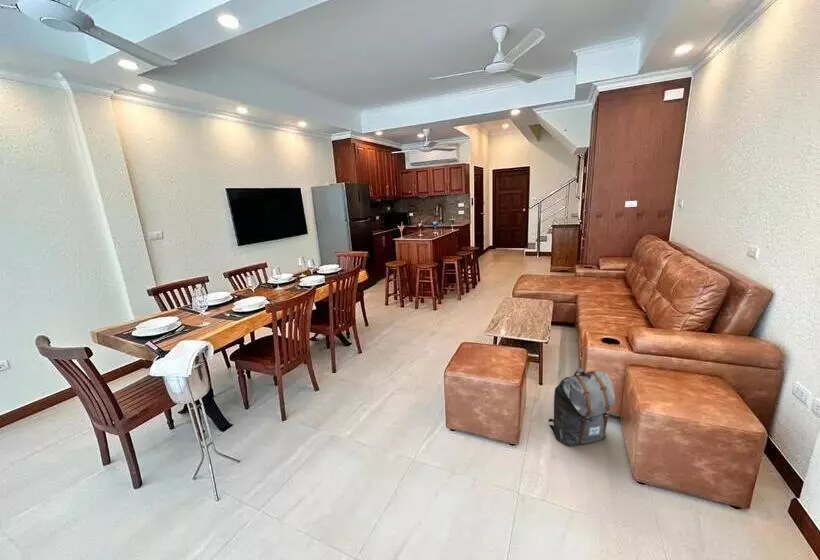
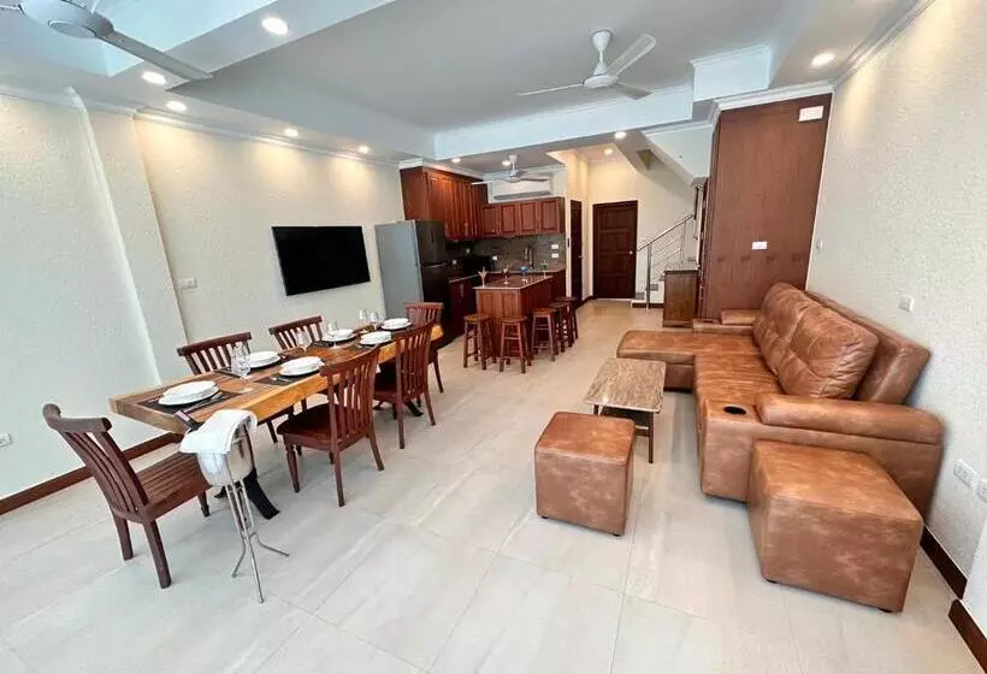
- backpack (580, 403)
